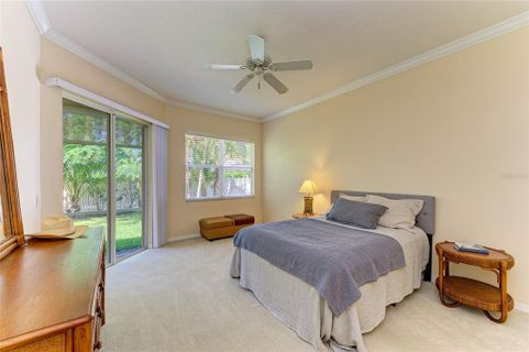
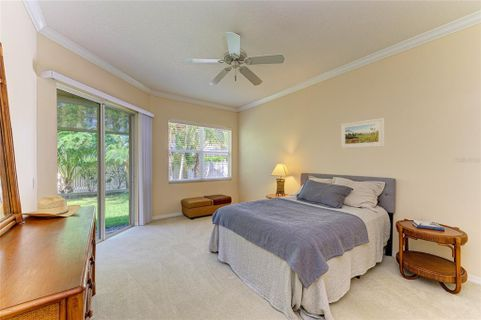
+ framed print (361, 134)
